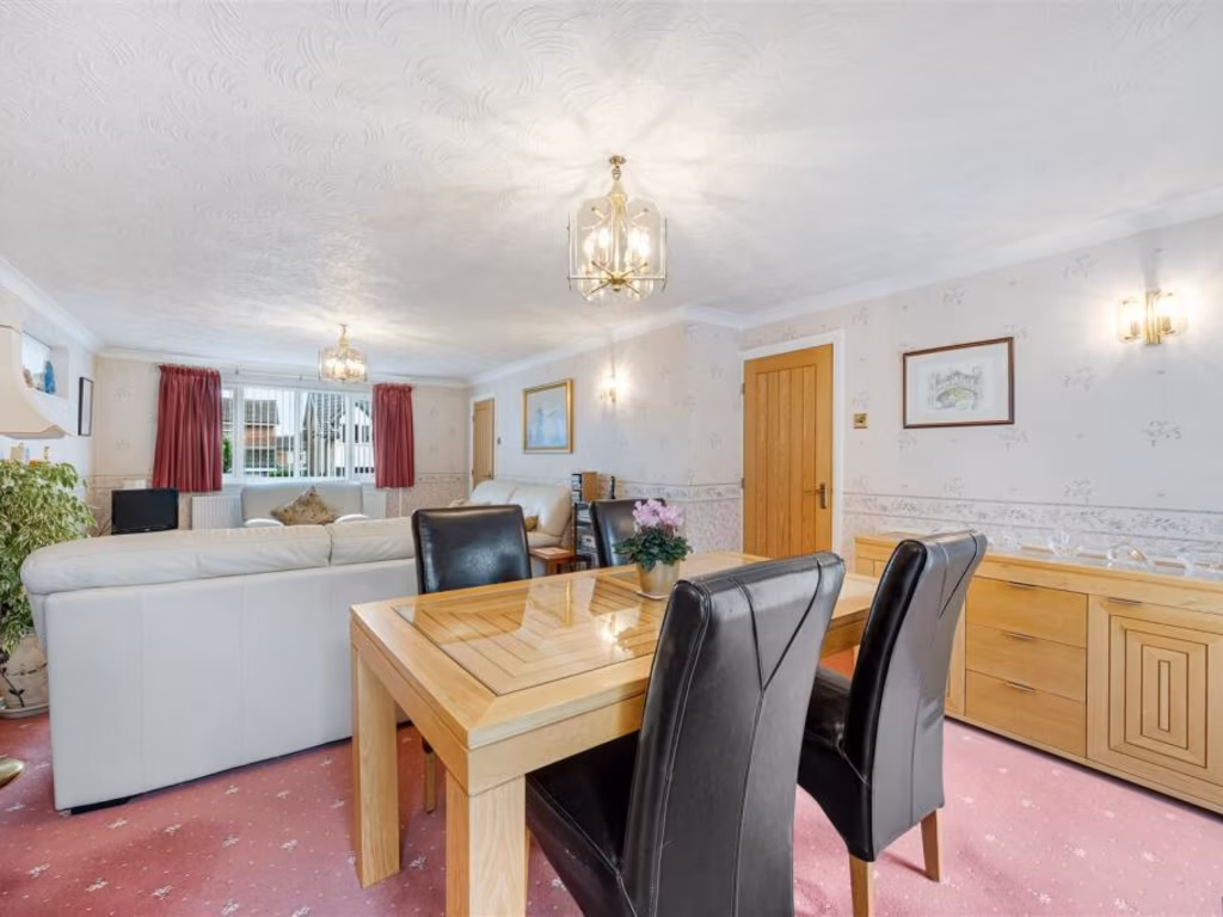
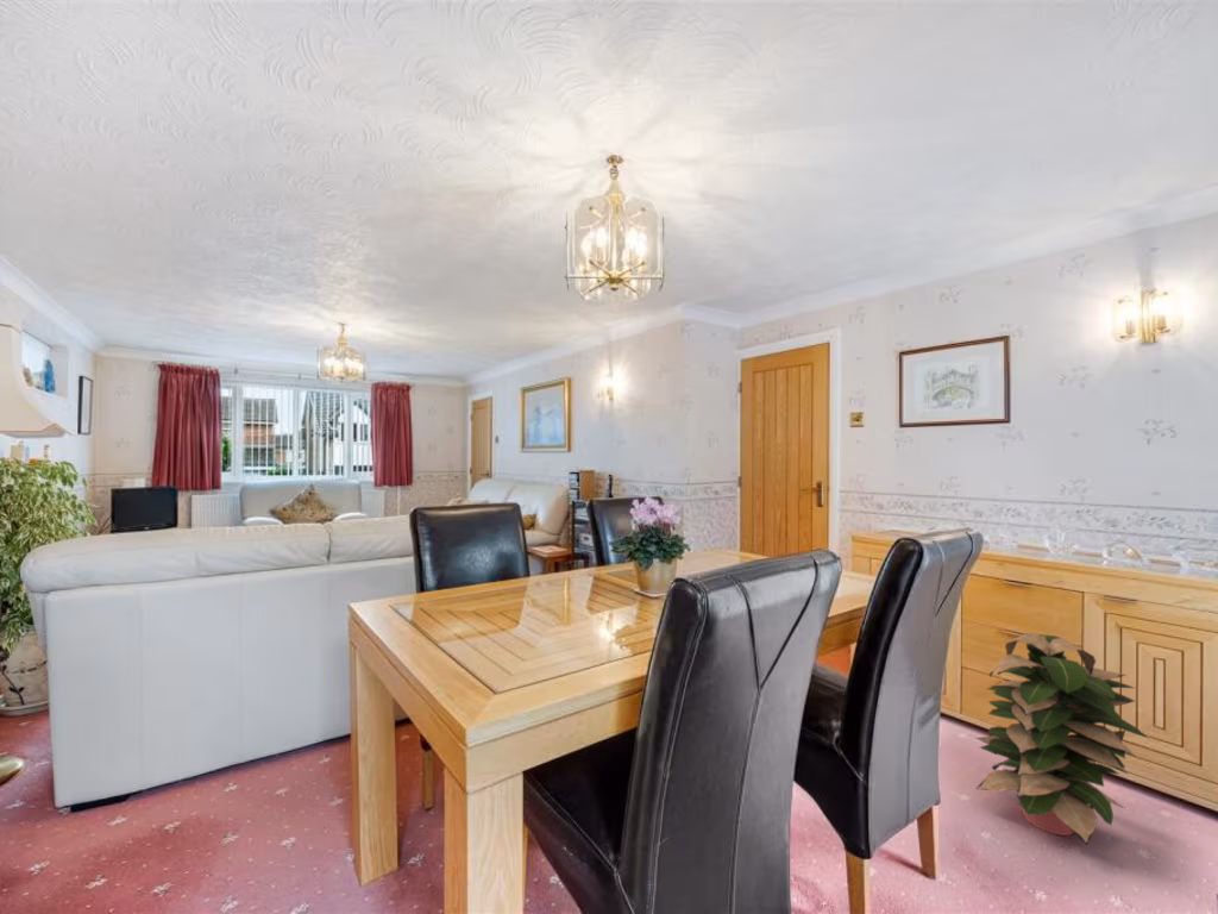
+ decorative plant (1053, 731)
